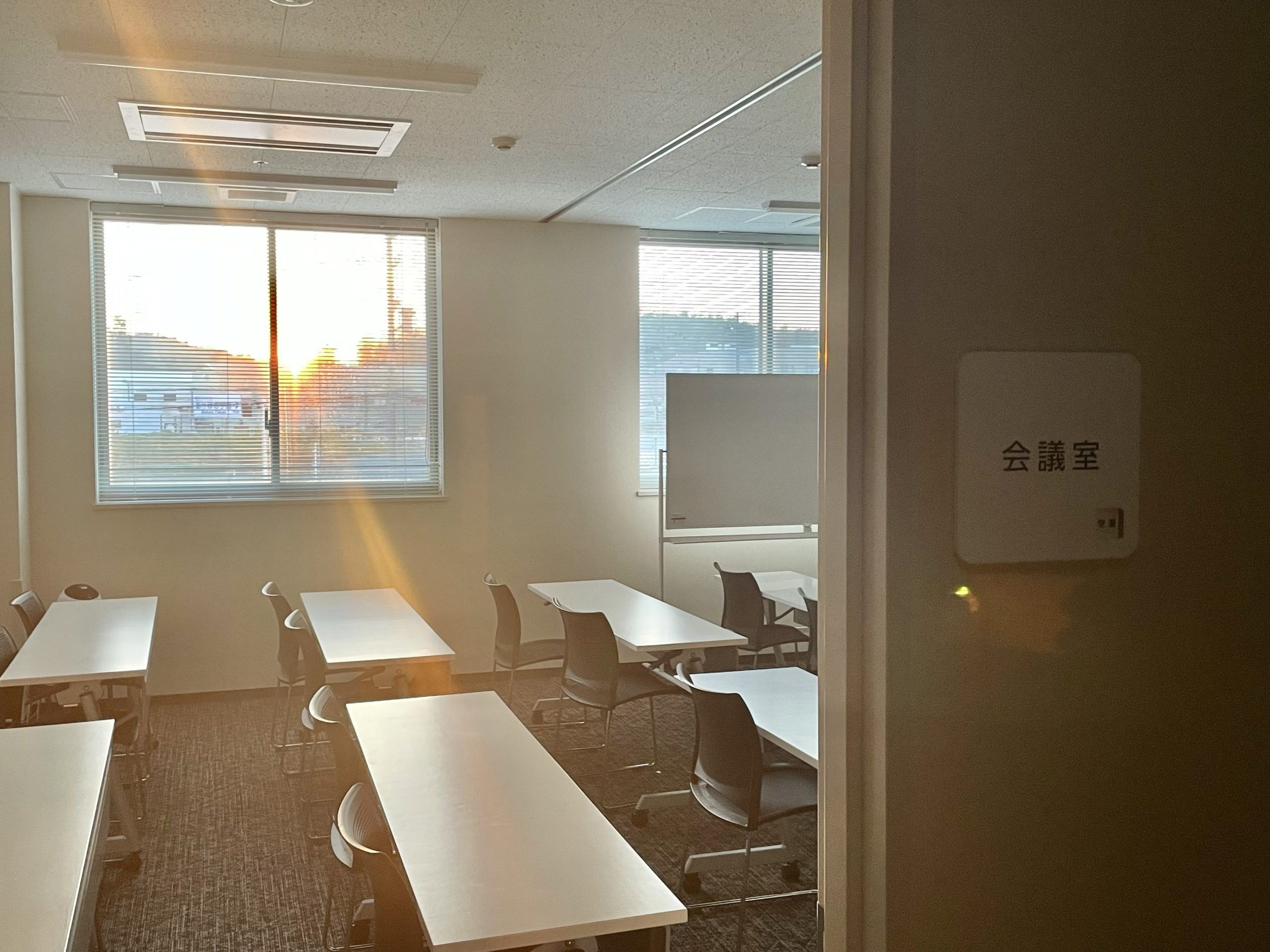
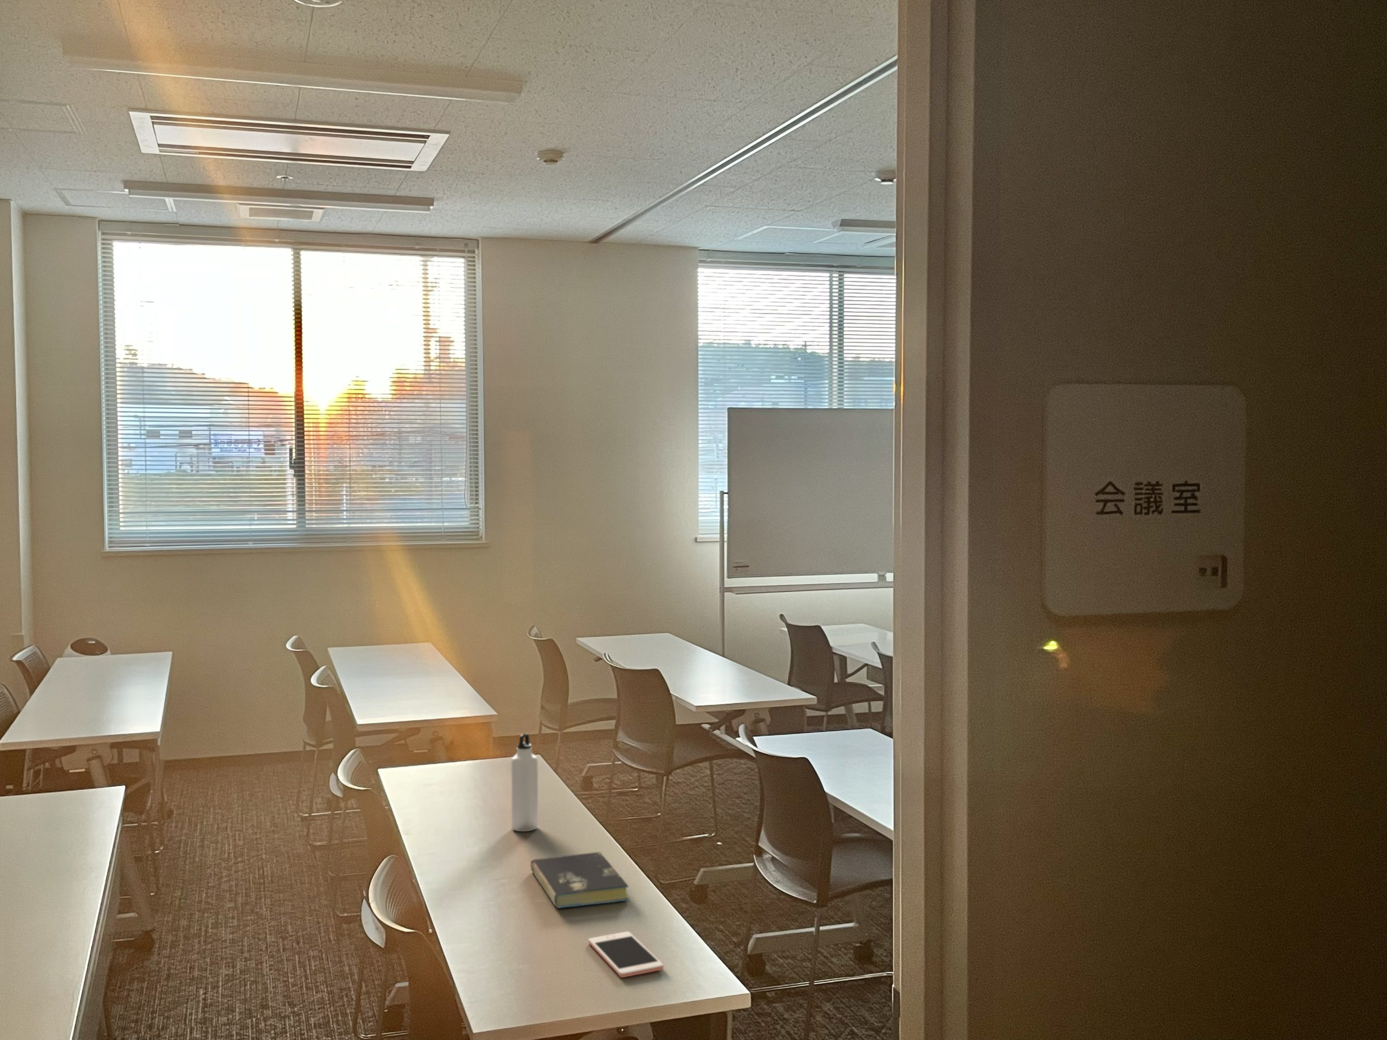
+ book (578, 878)
+ water bottle (524, 781)
+ cell phone (625, 954)
